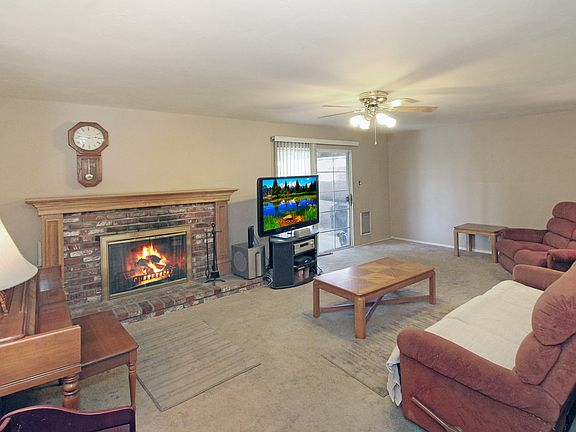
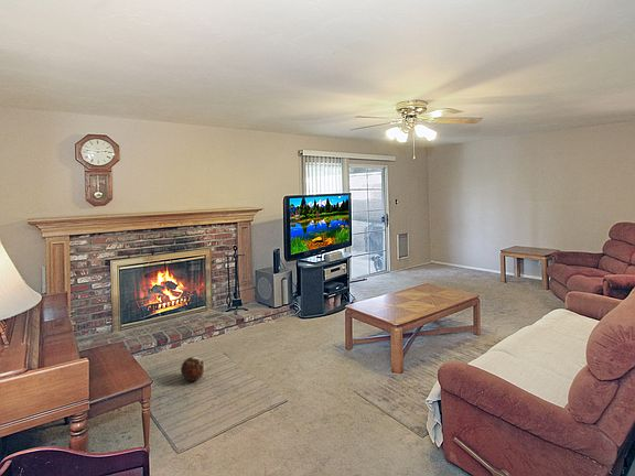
+ plush toy (193, 368)
